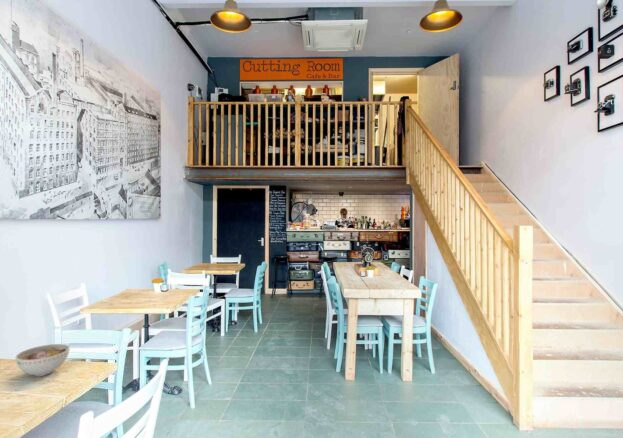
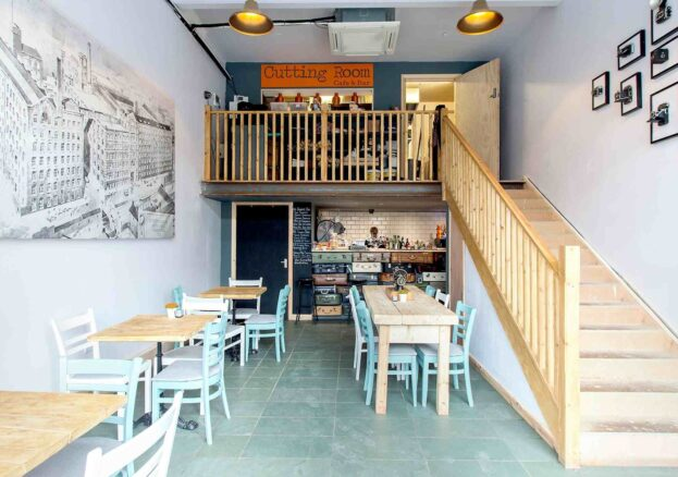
- bowl (43, 362)
